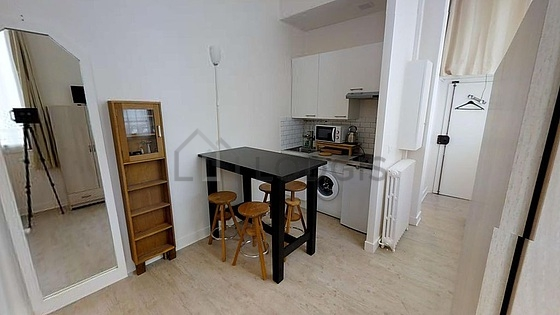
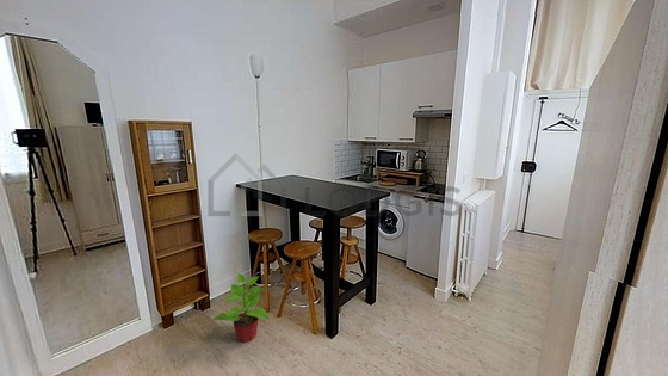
+ potted plant (245, 304)
